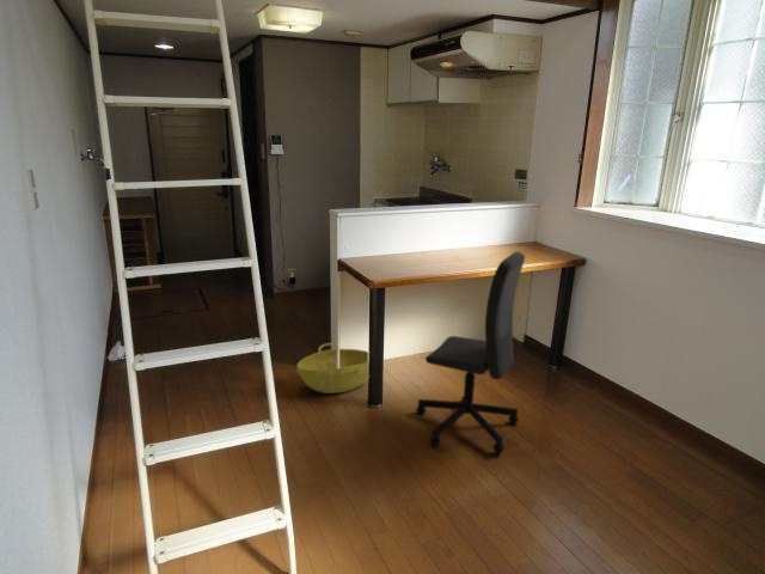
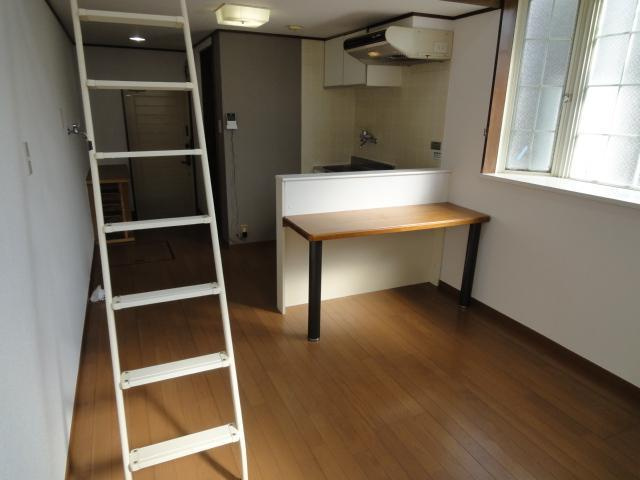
- basket (337, 370)
- office chair (475, 343)
